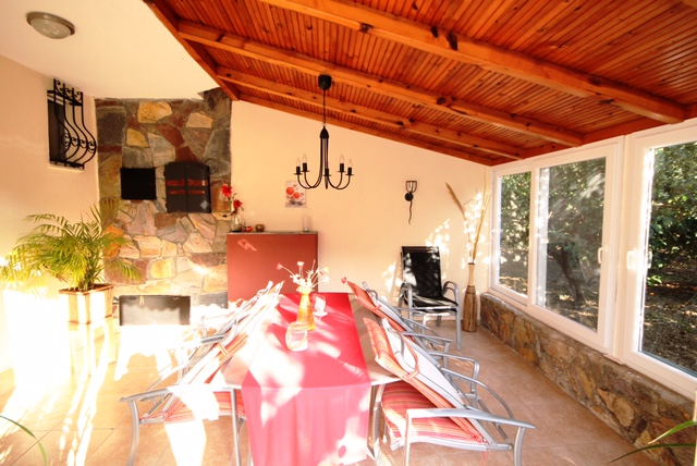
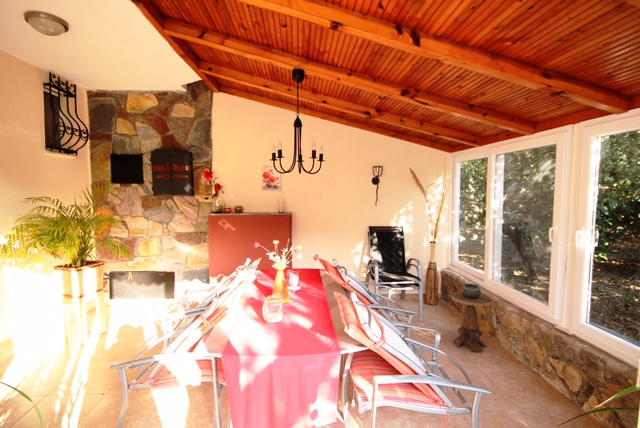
+ side table (470, 315)
